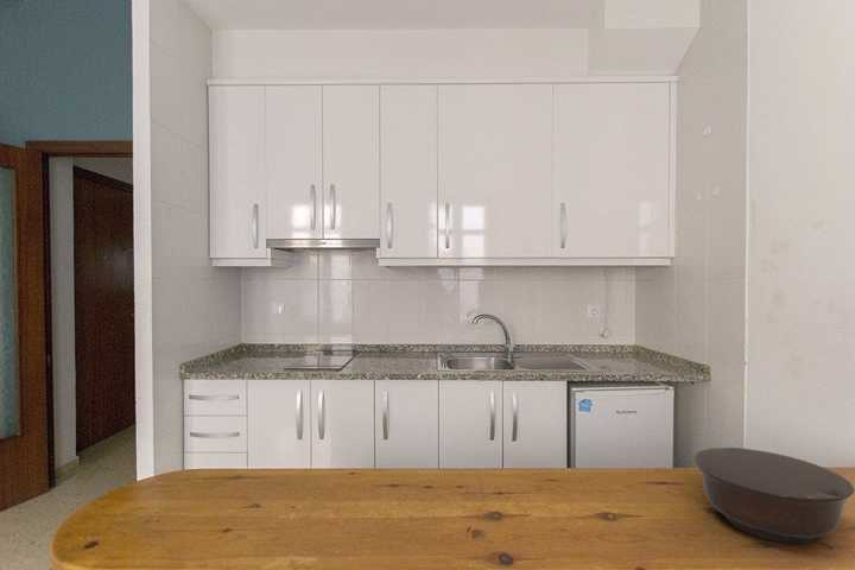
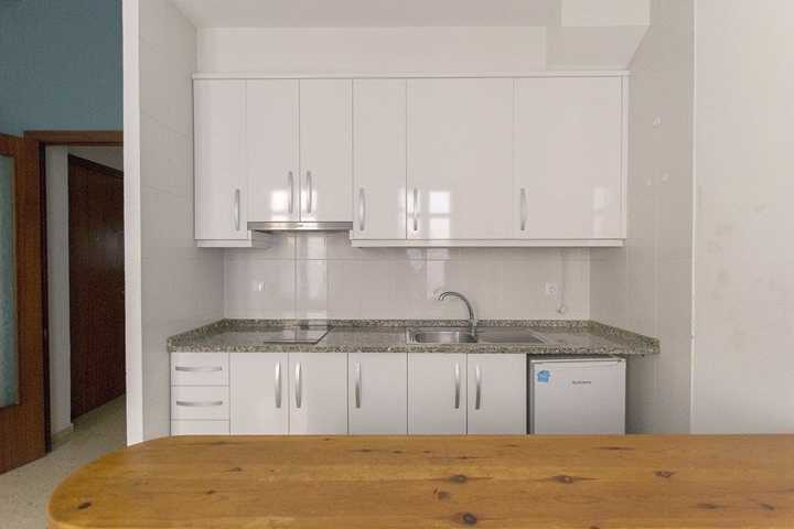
- bowl (766, 495)
